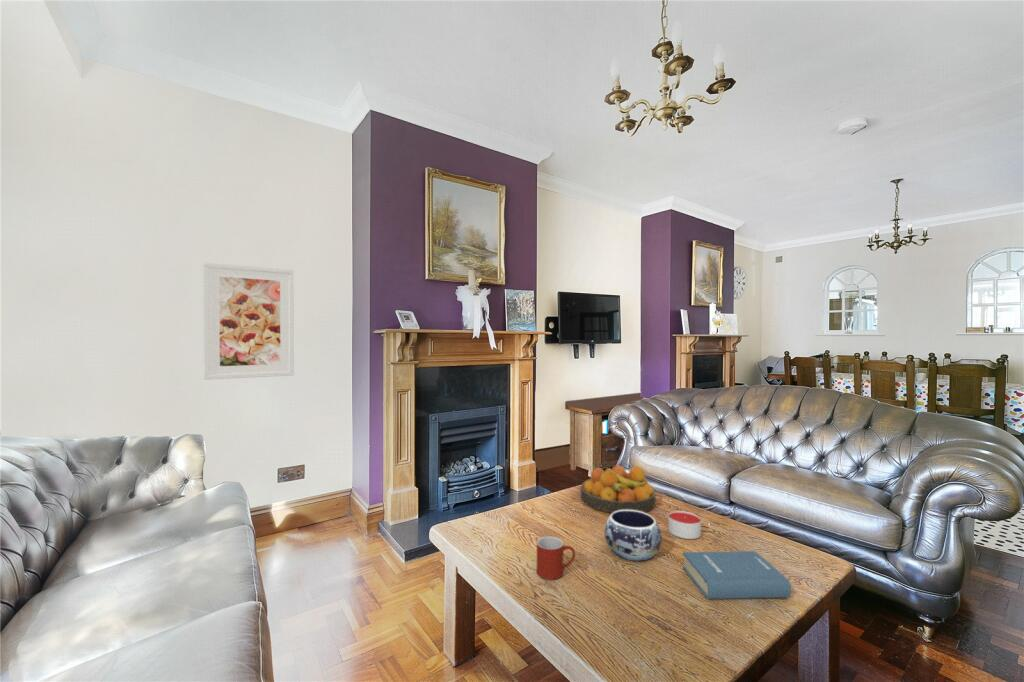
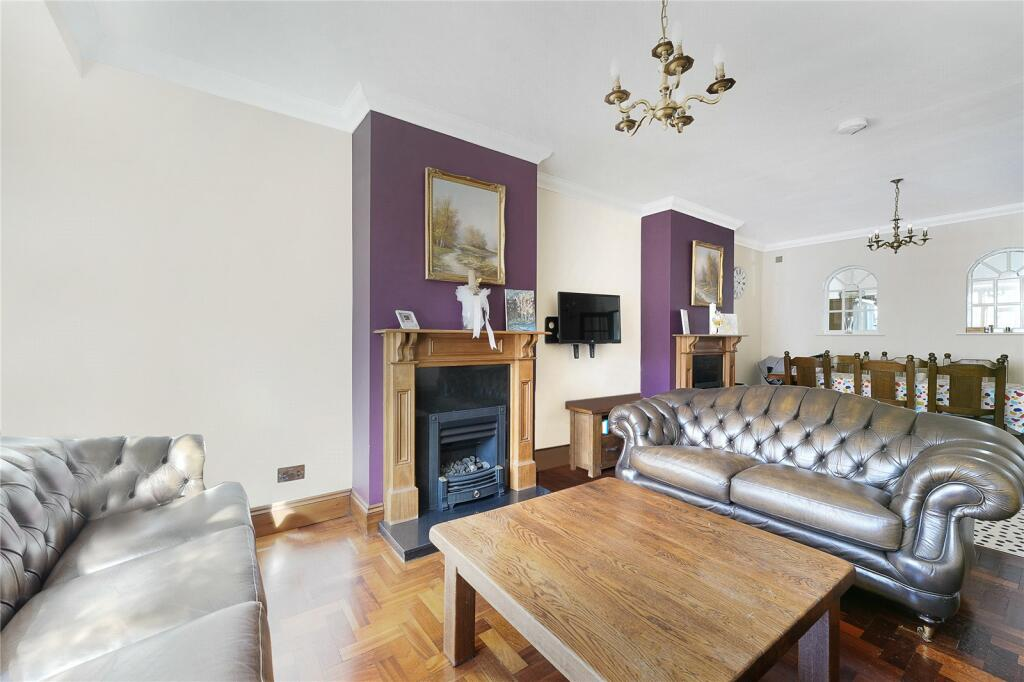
- mug (555, 556)
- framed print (250, 322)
- hardback book (733, 574)
- candle (684, 524)
- decorative bowl (632, 534)
- fruit bowl (617, 483)
